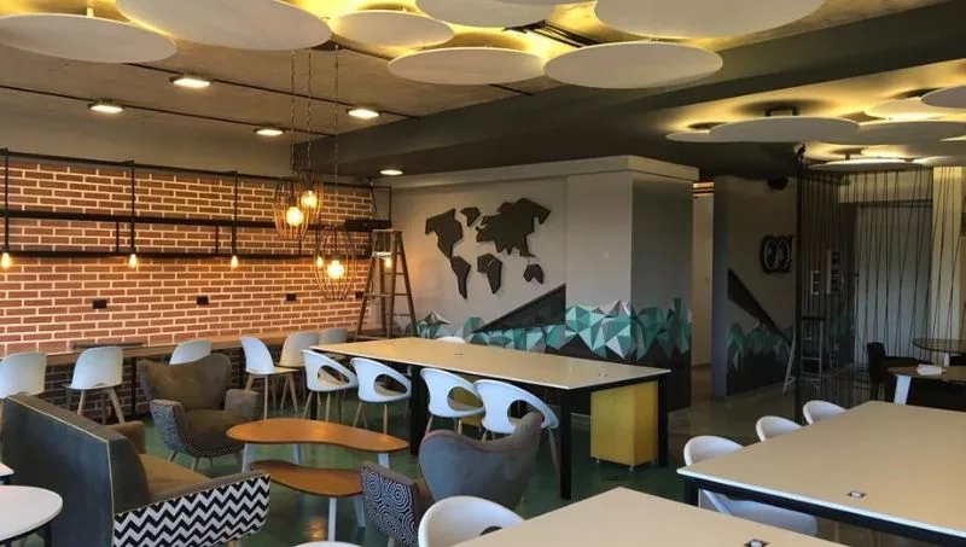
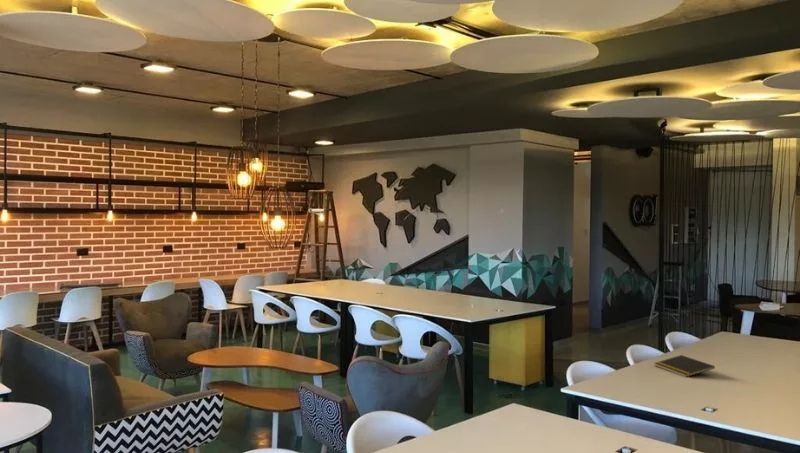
+ notepad (683, 365)
